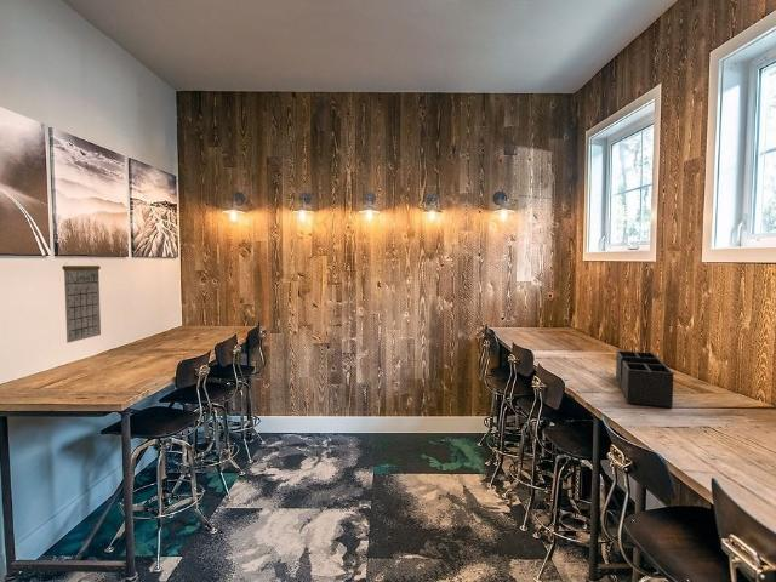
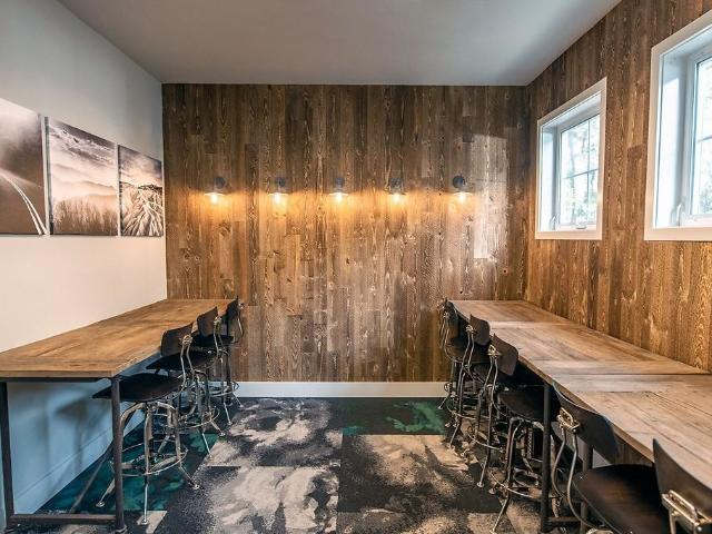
- desk organizer (640, 375)
- calendar (82, 293)
